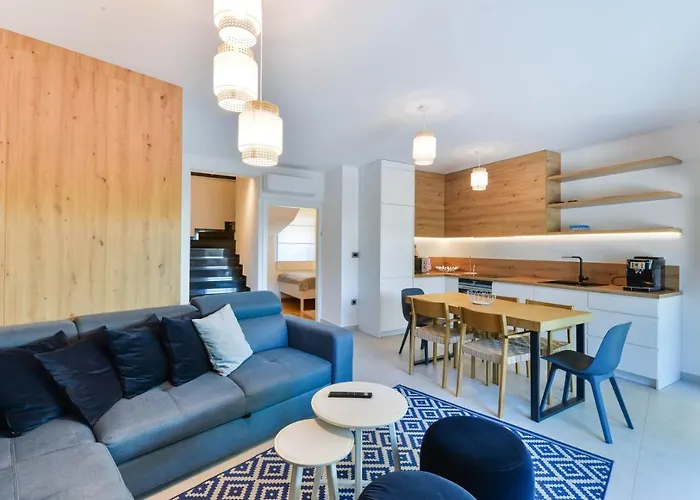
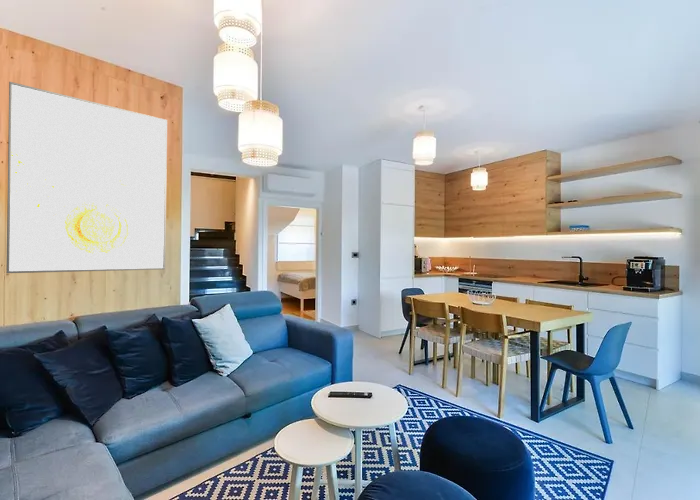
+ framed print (96, 187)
